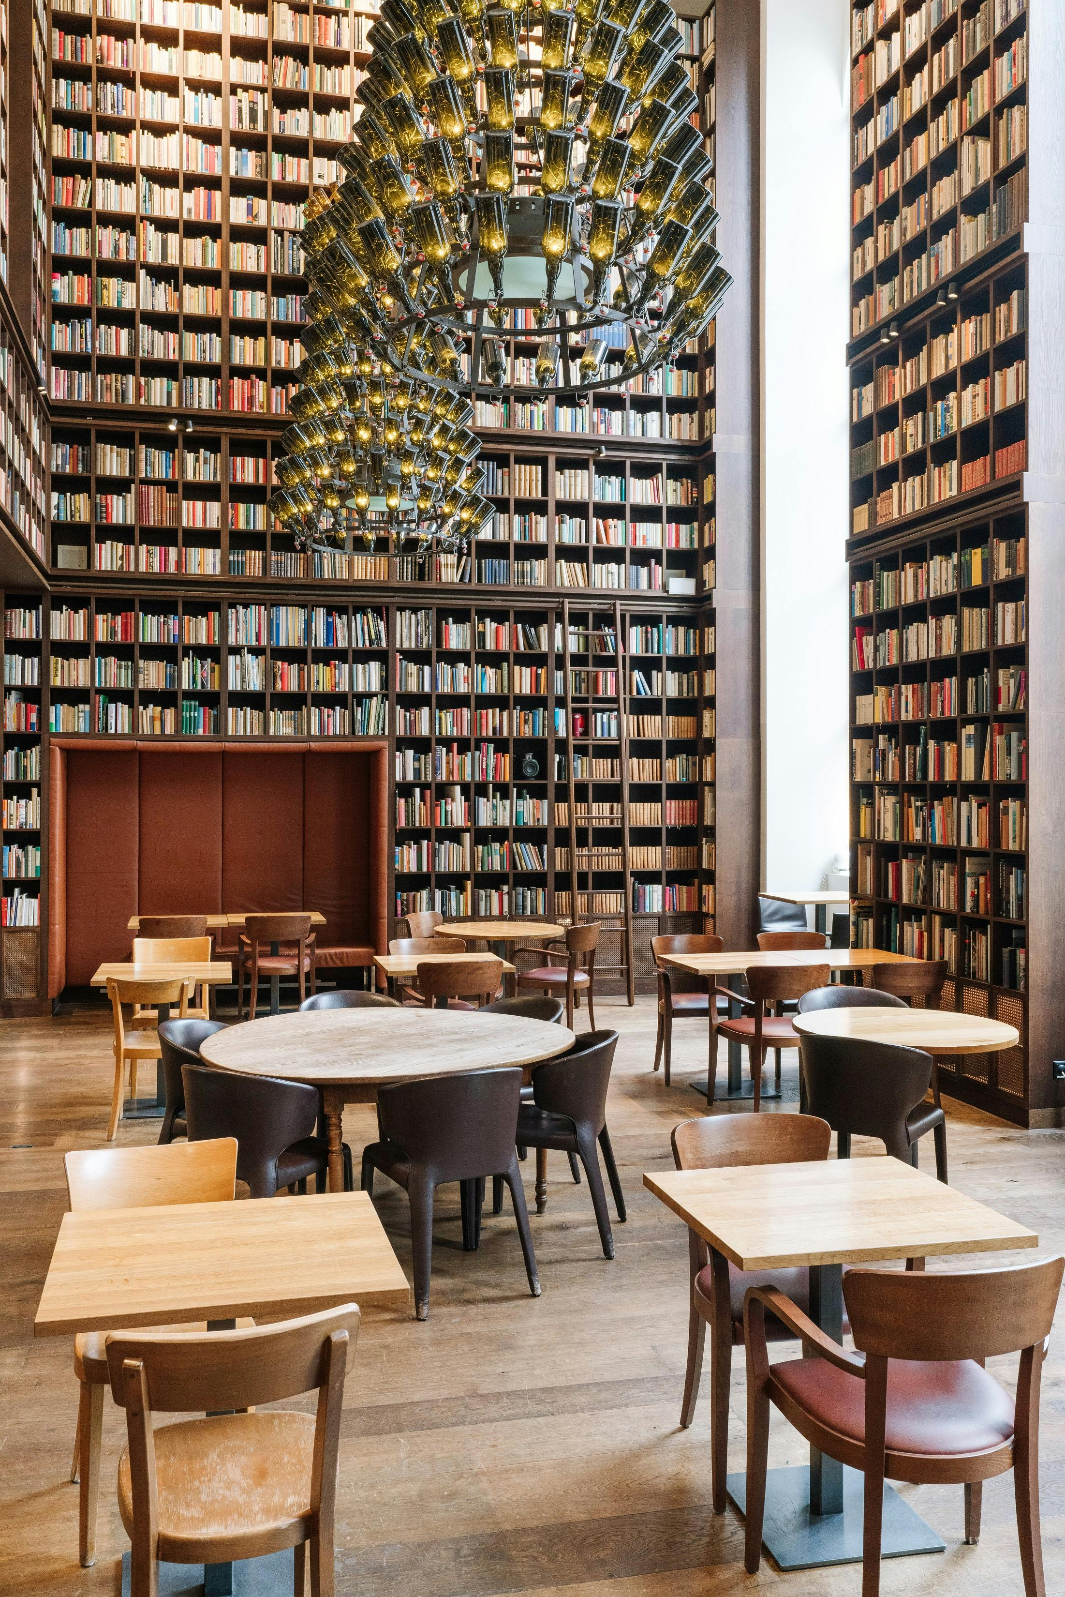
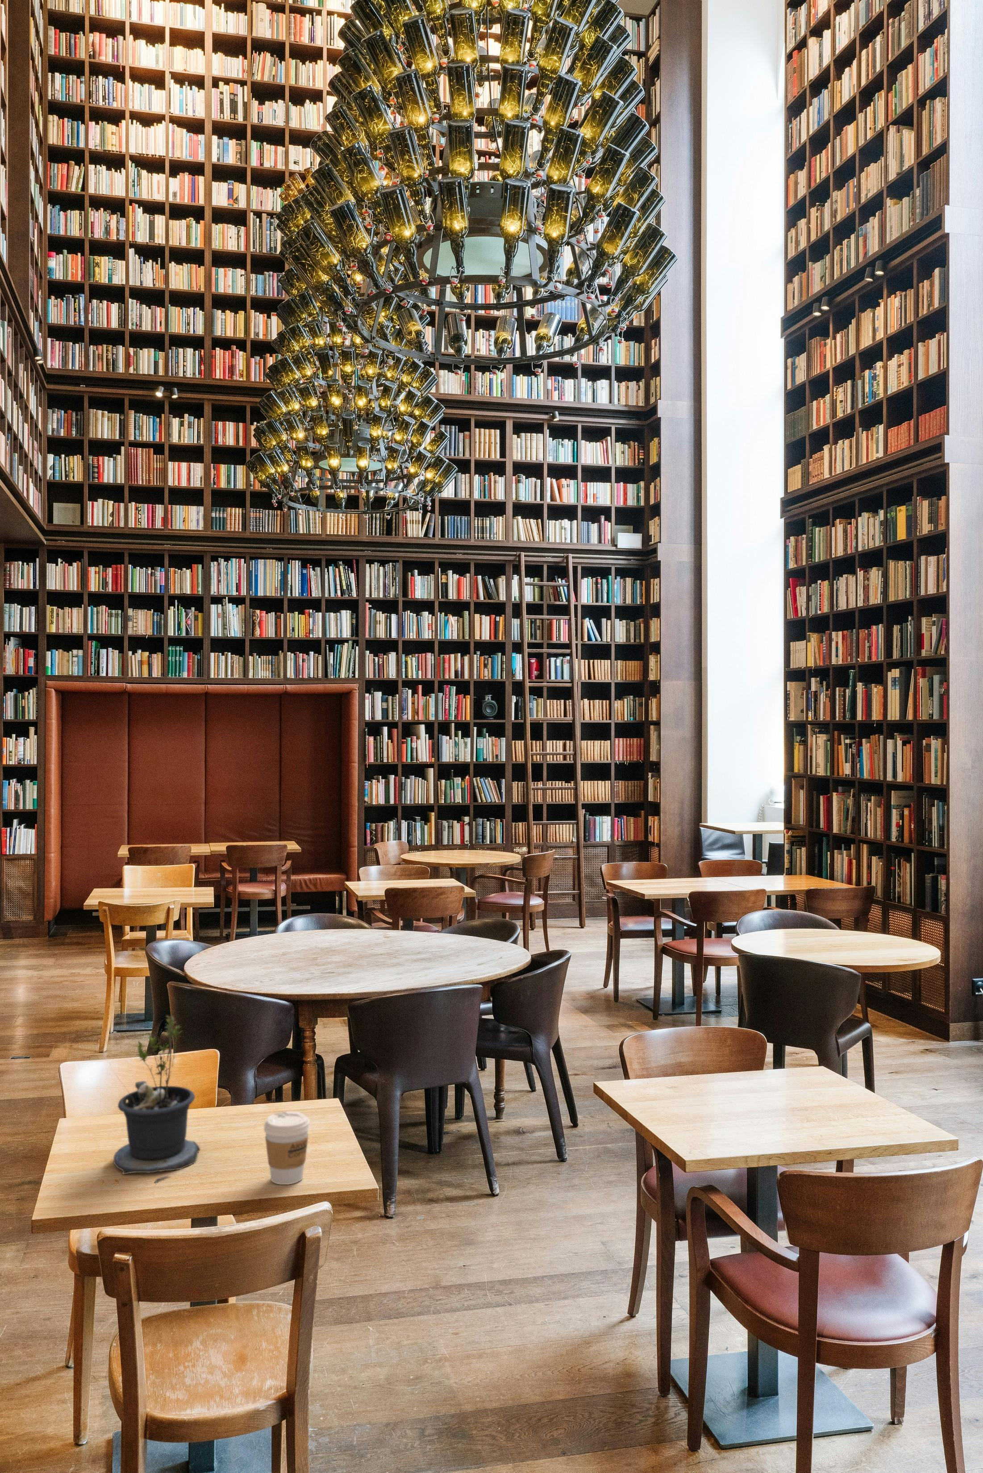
+ coffee cup (286, 1147)
+ potted plant (156, 1087)
